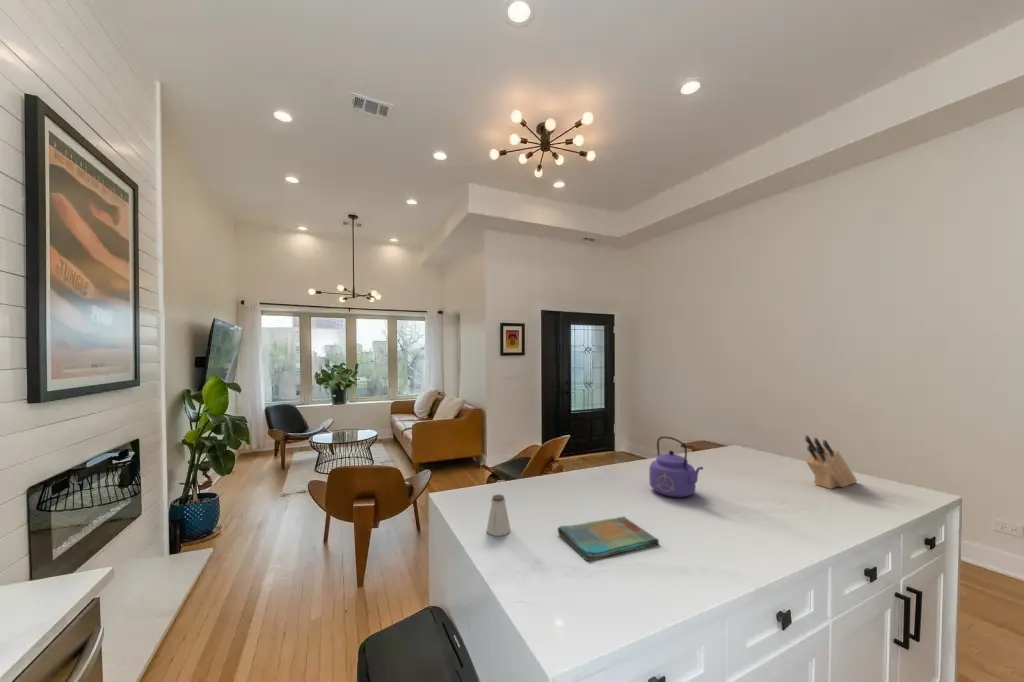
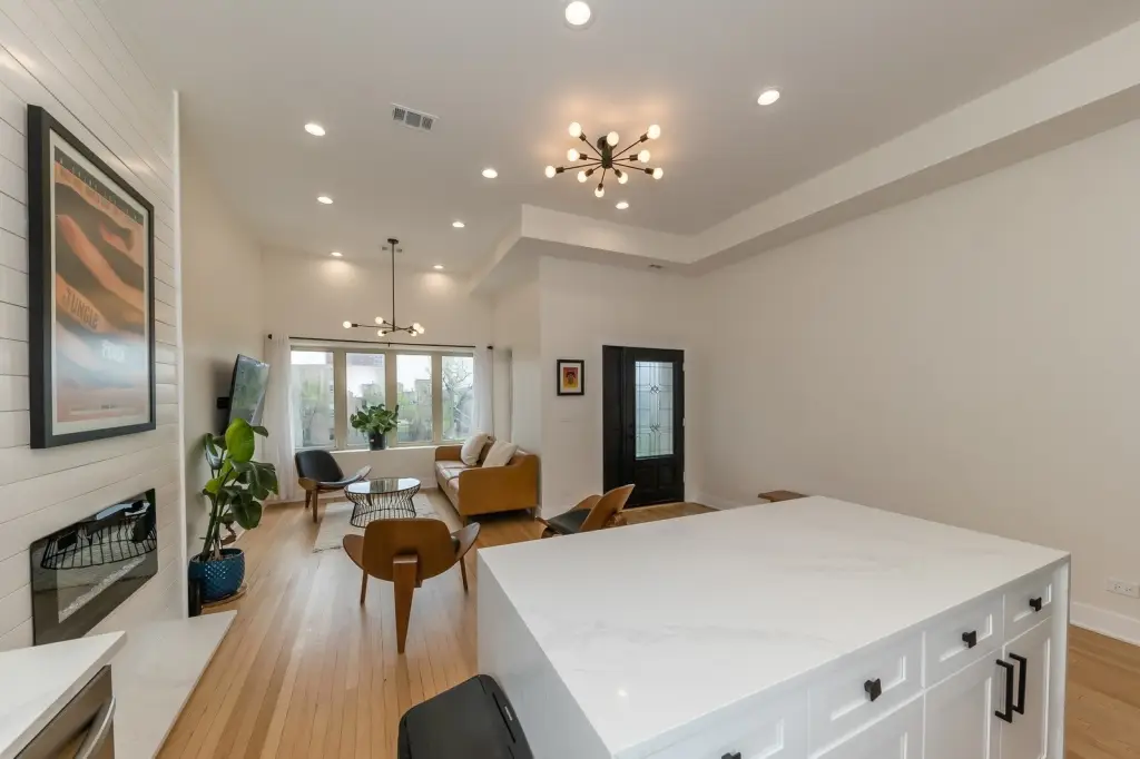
- knife block (829, 459)
- dish towel (606, 535)
- kettle (677, 466)
- saltshaker (498, 513)
